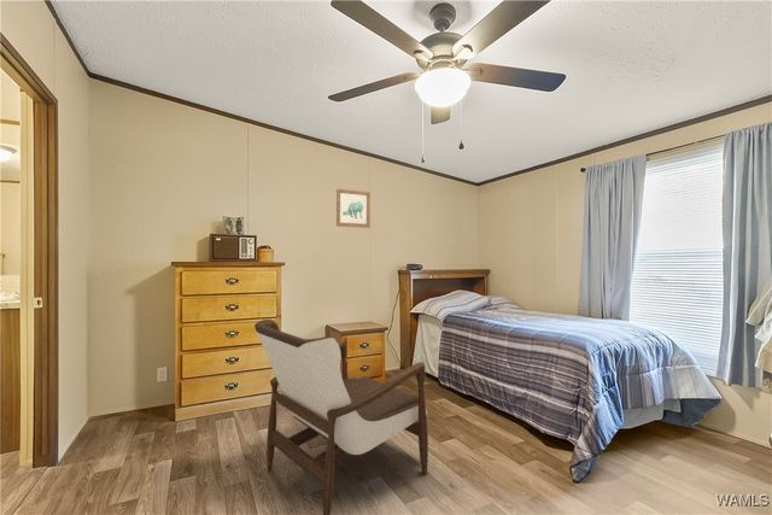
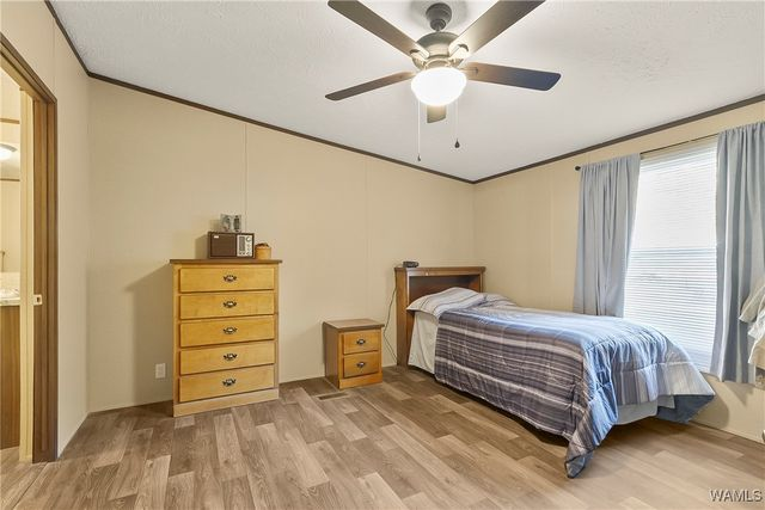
- wall art (353, 209)
- armchair (340, 394)
